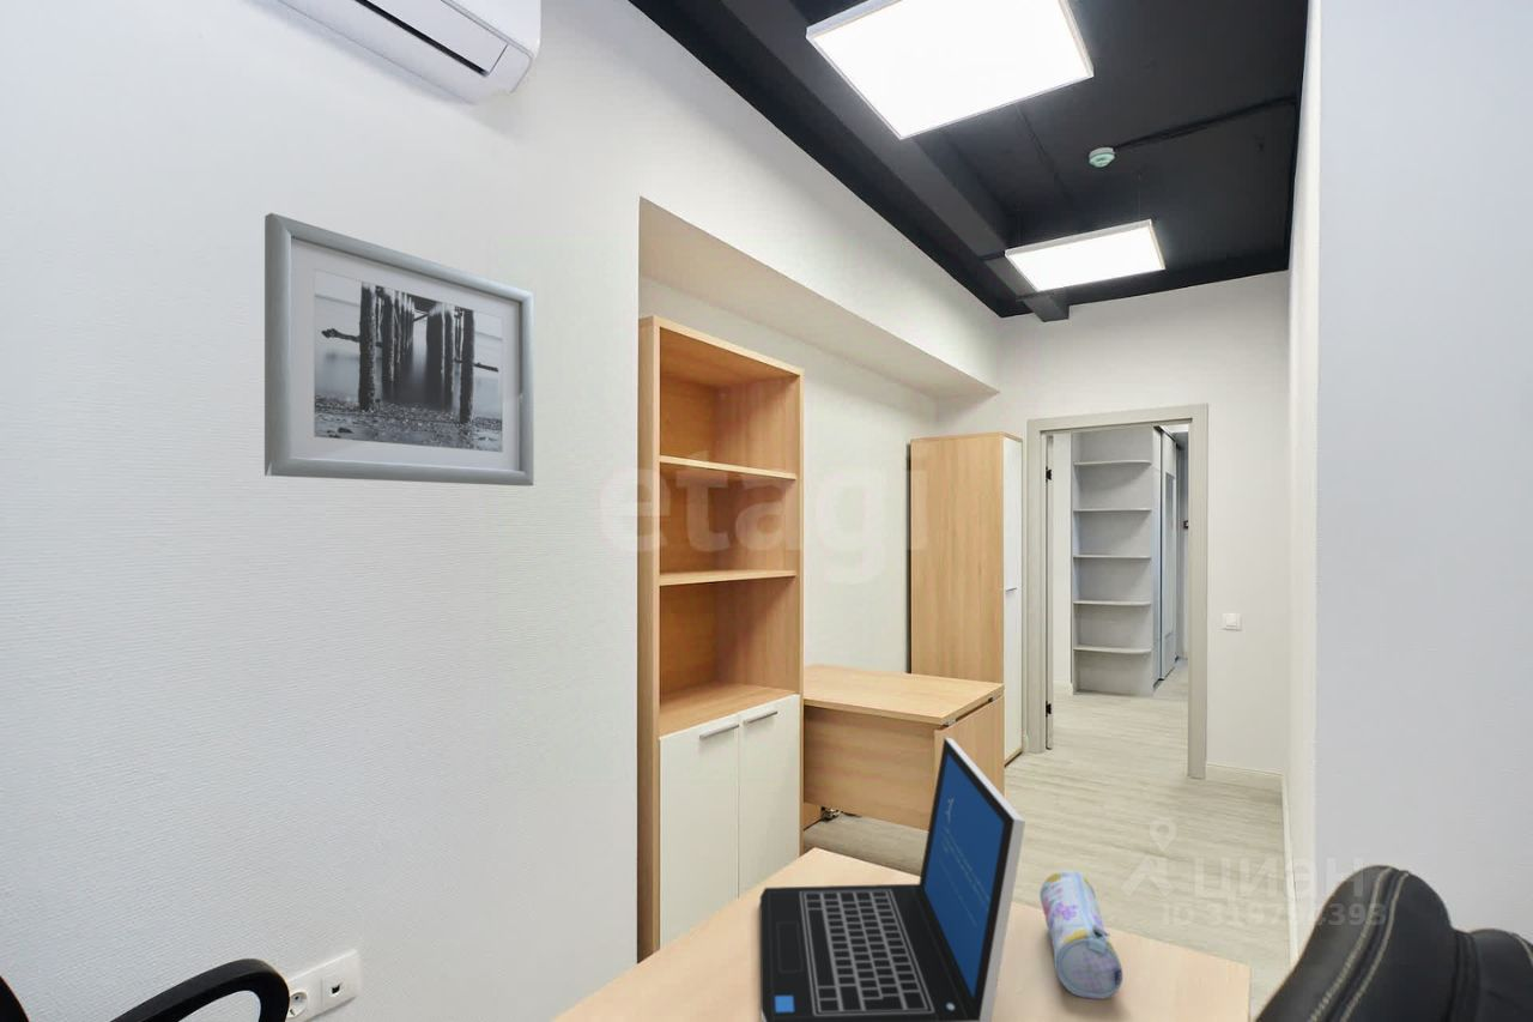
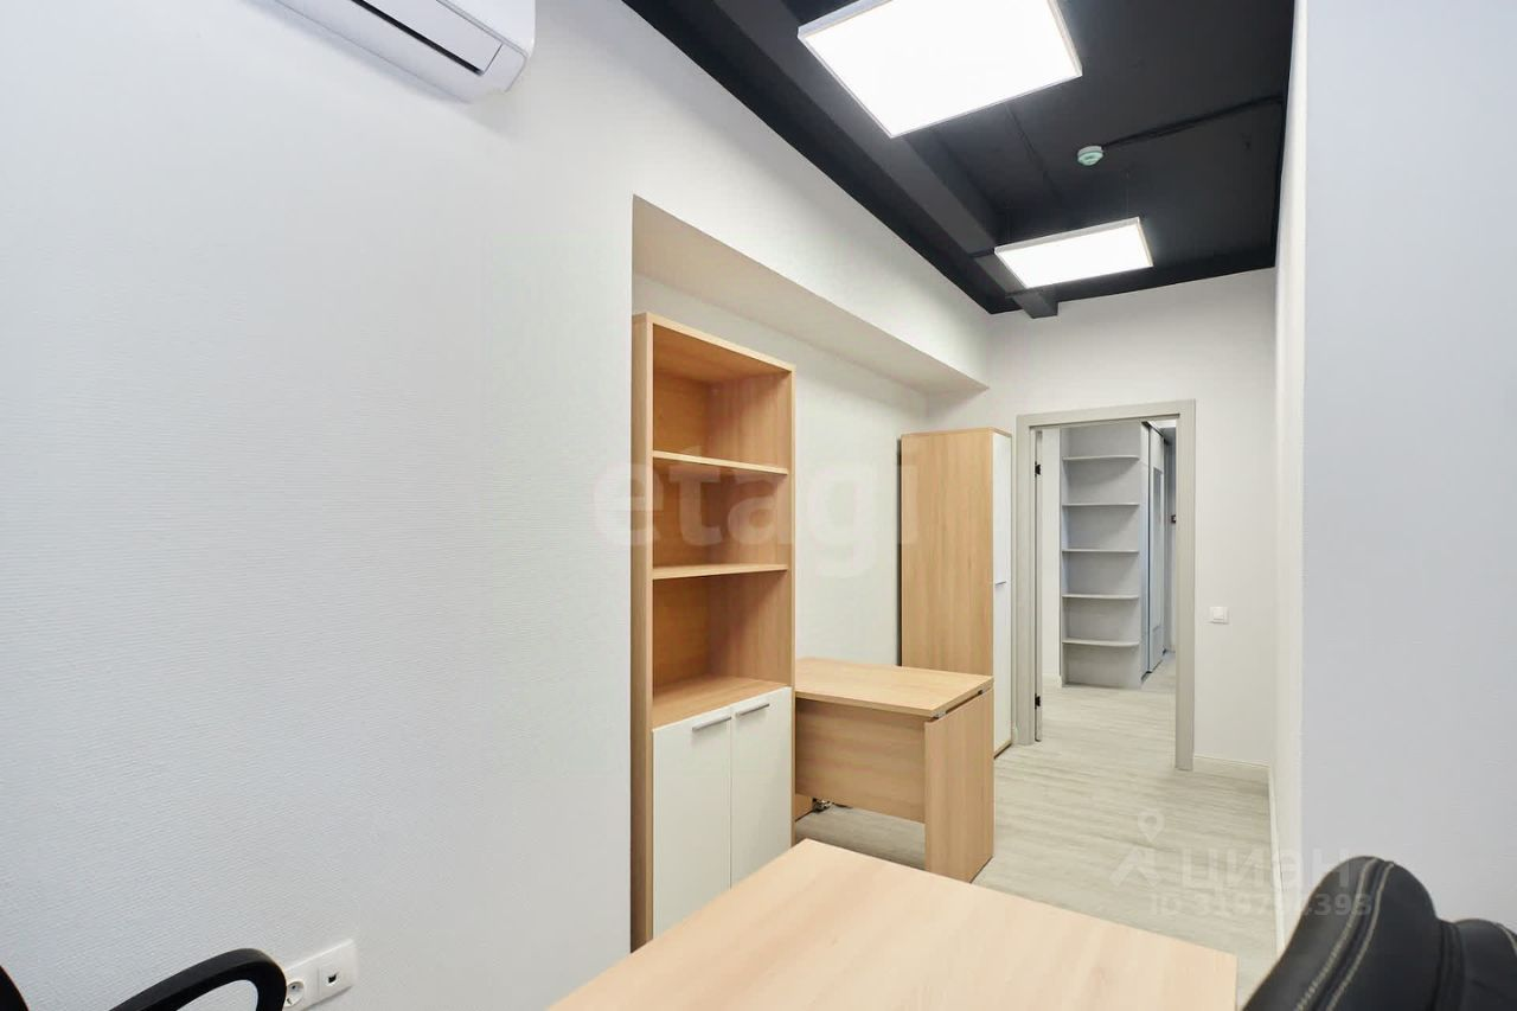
- laptop (877, 884)
- wall art (419, 370)
- pencil case (1077, 927)
